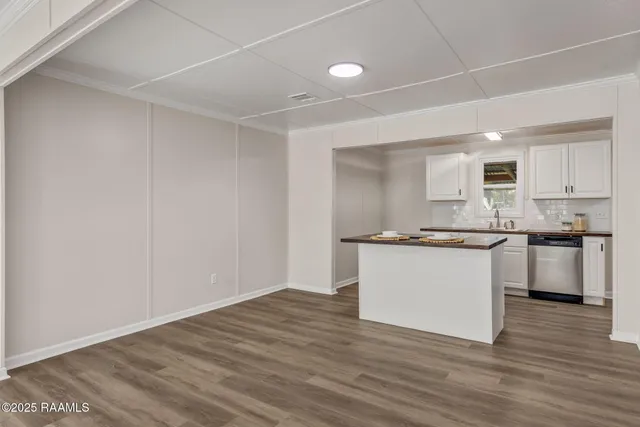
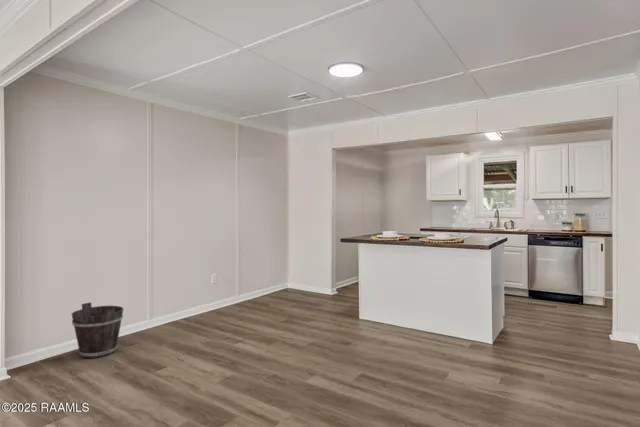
+ bucket (98, 329)
